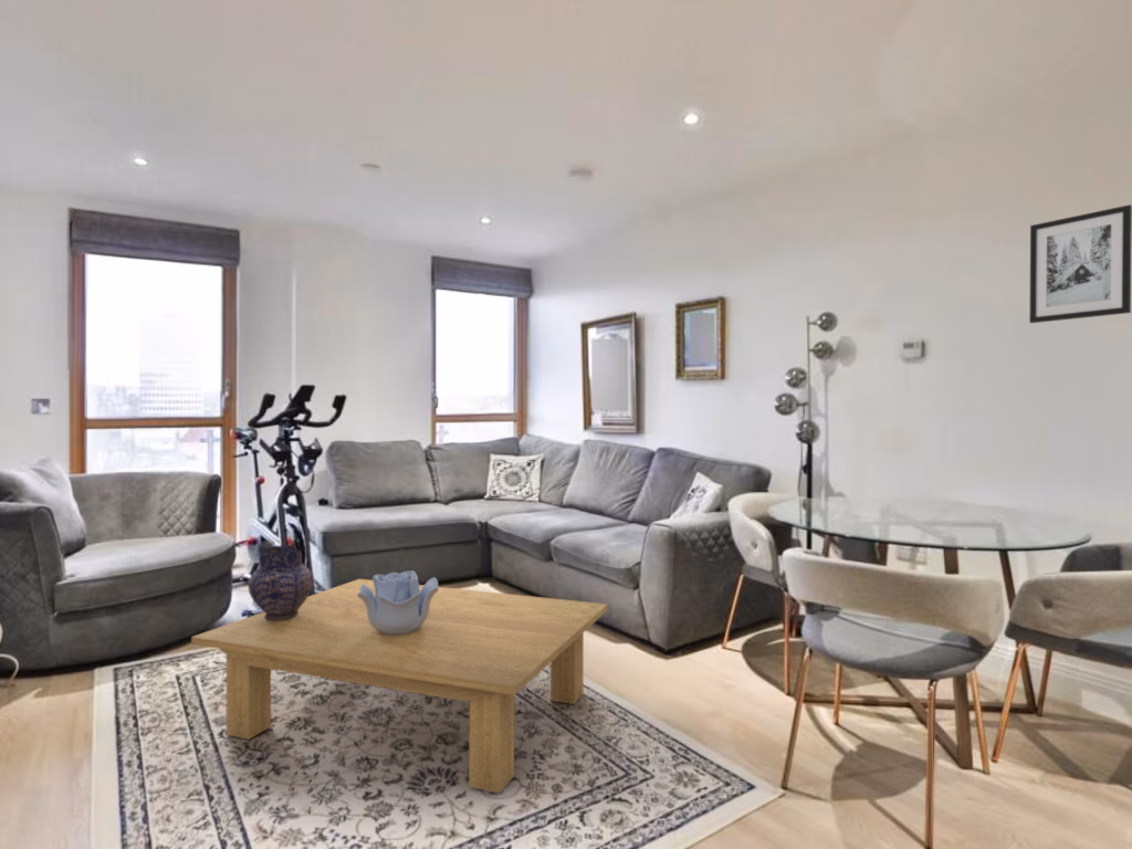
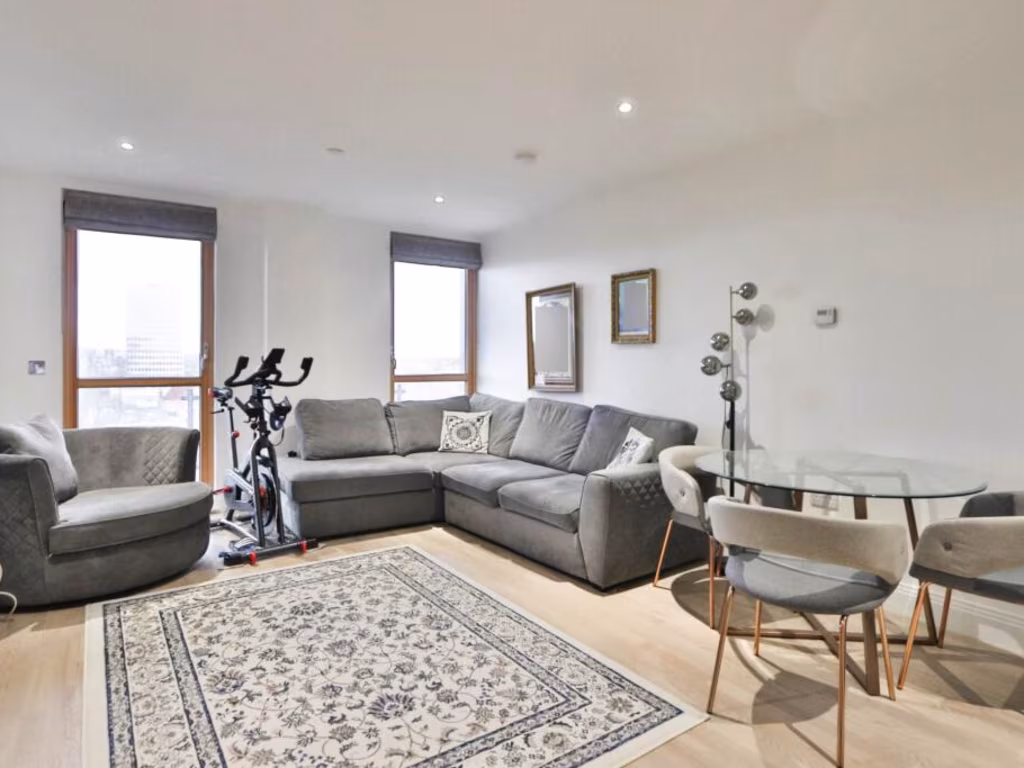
- coffee table (417, 665)
- decorative bowl (399, 601)
- wall art (1078, 266)
- pottery (281, 578)
